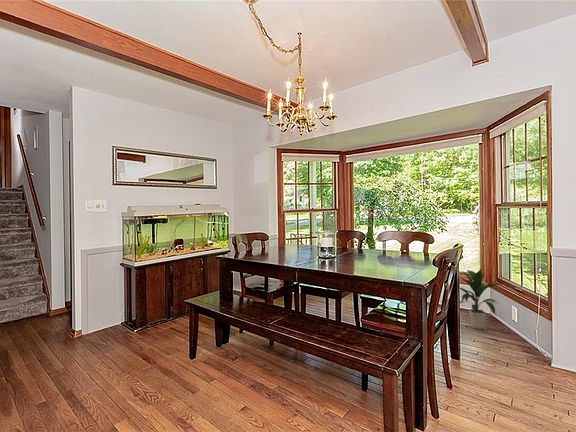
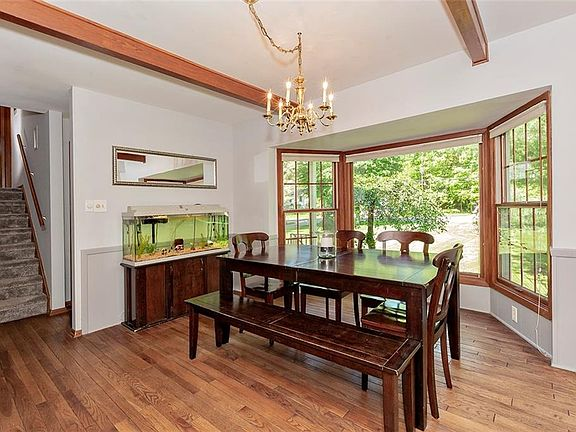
- indoor plant (474, 297)
